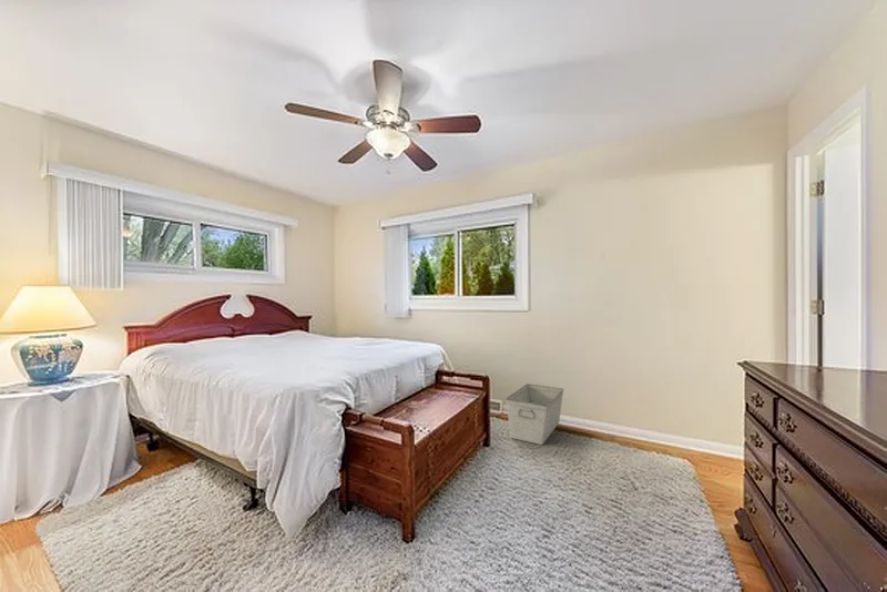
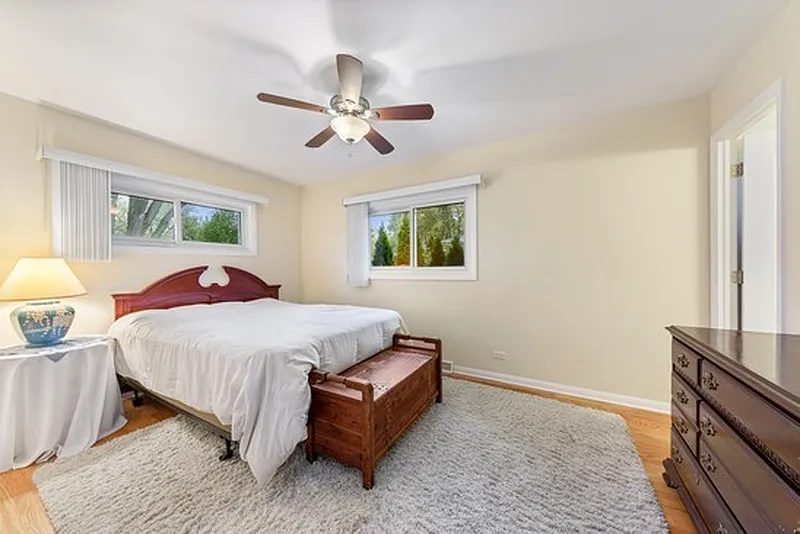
- storage bin (536, 411)
